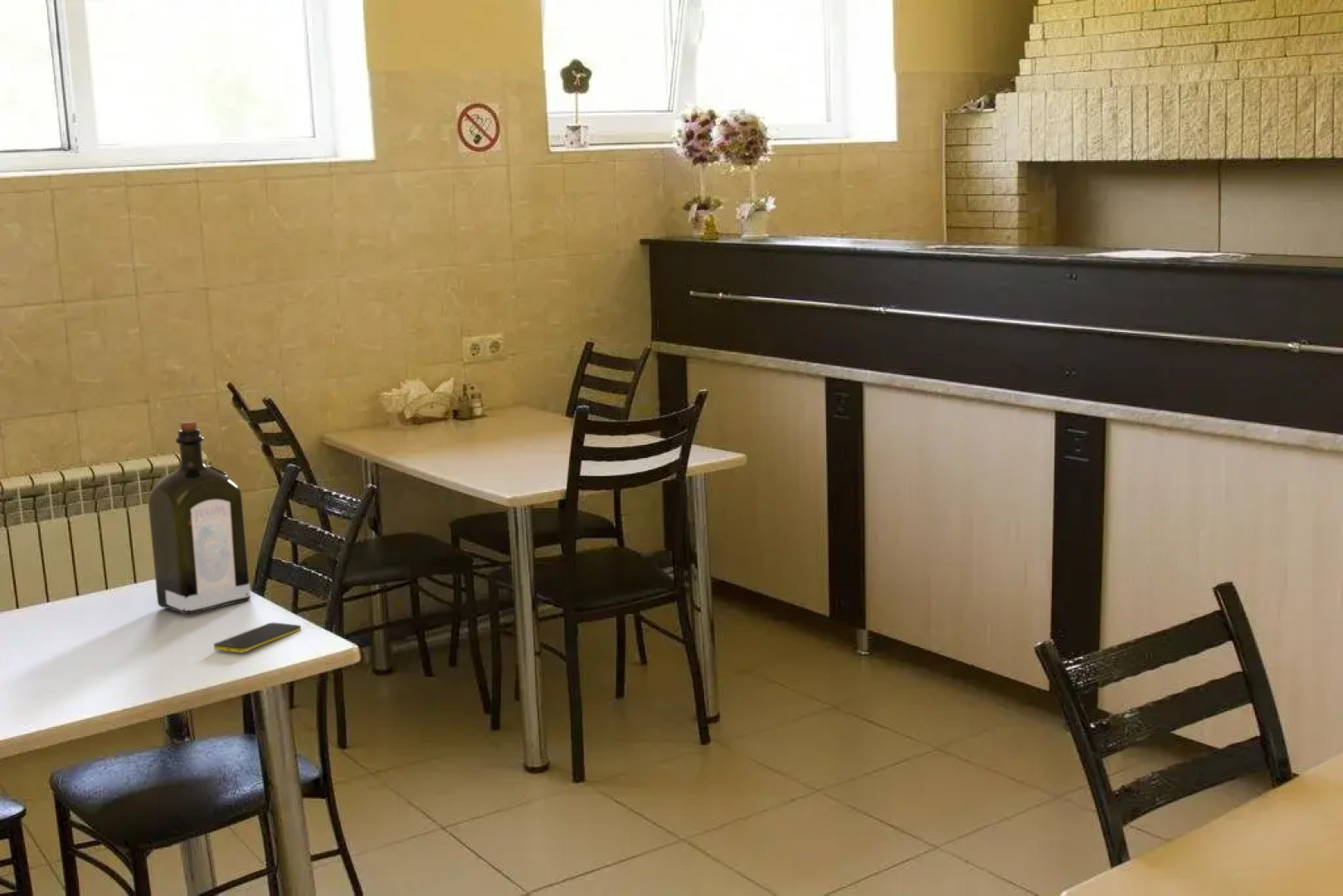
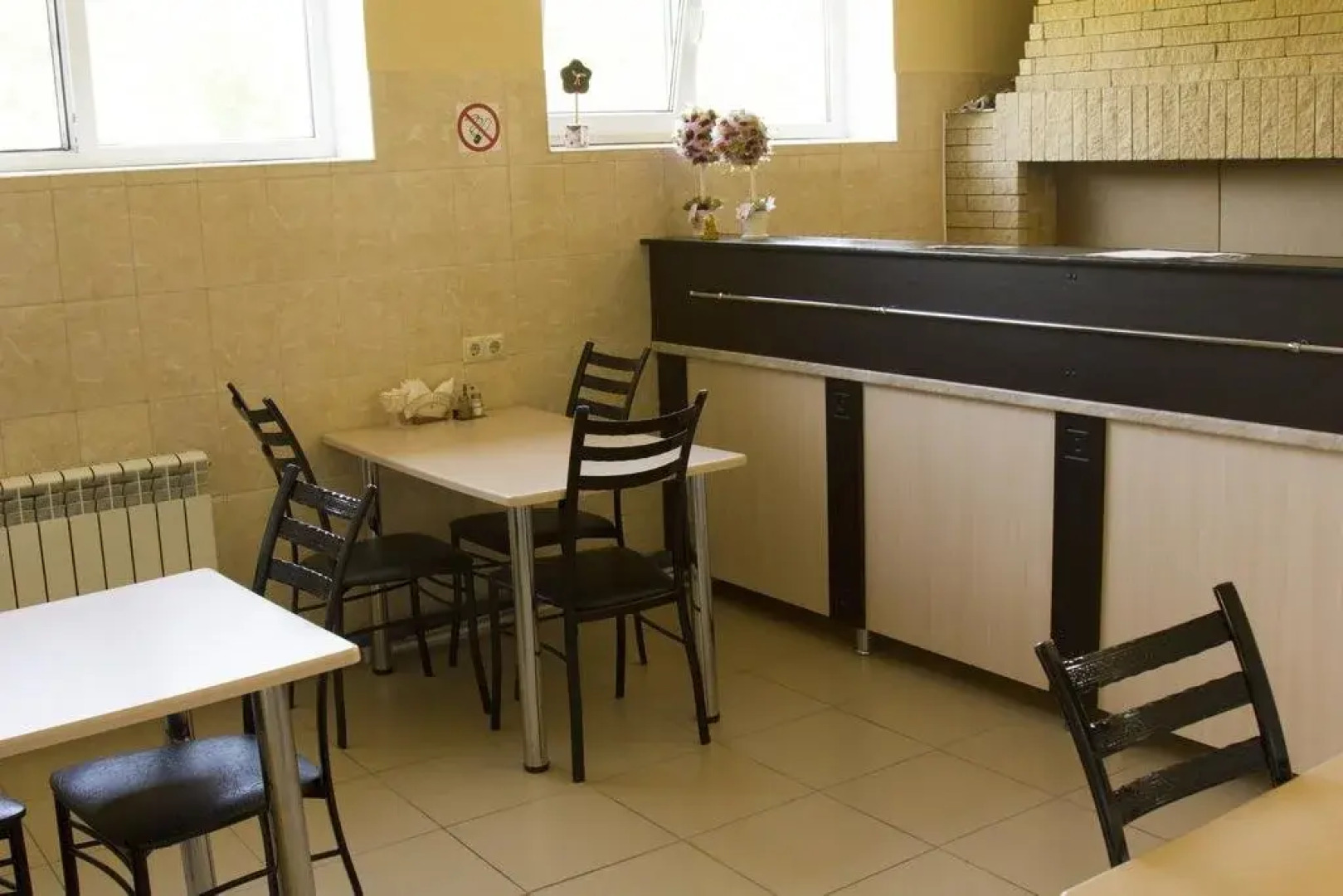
- liquor (197, 513)
- smartphone (258, 636)
